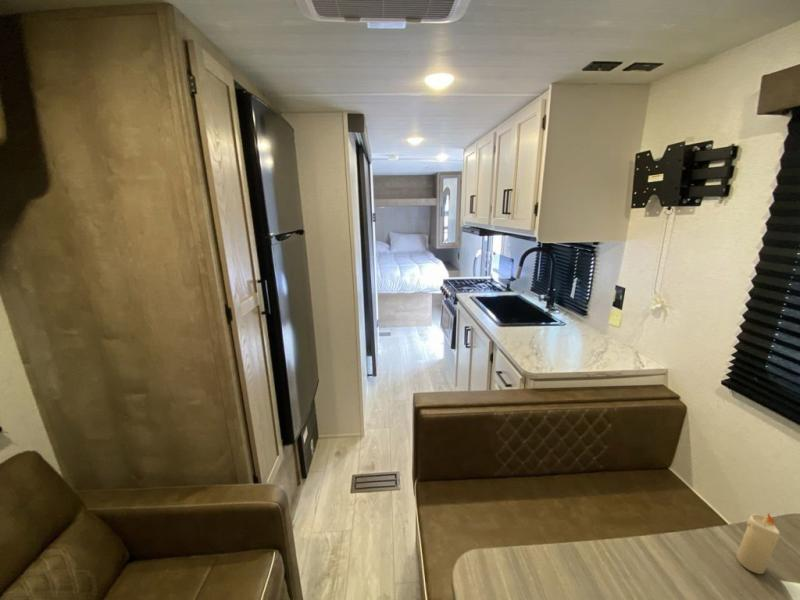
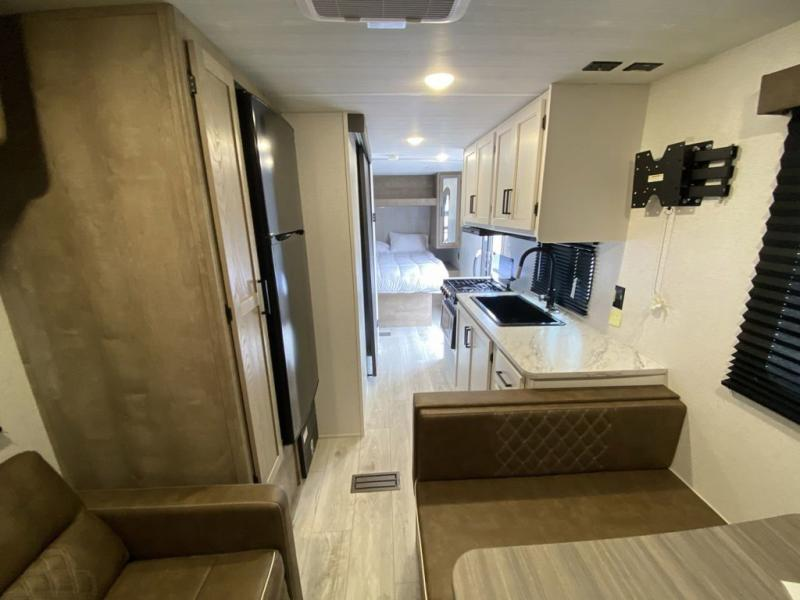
- candle (759, 538)
